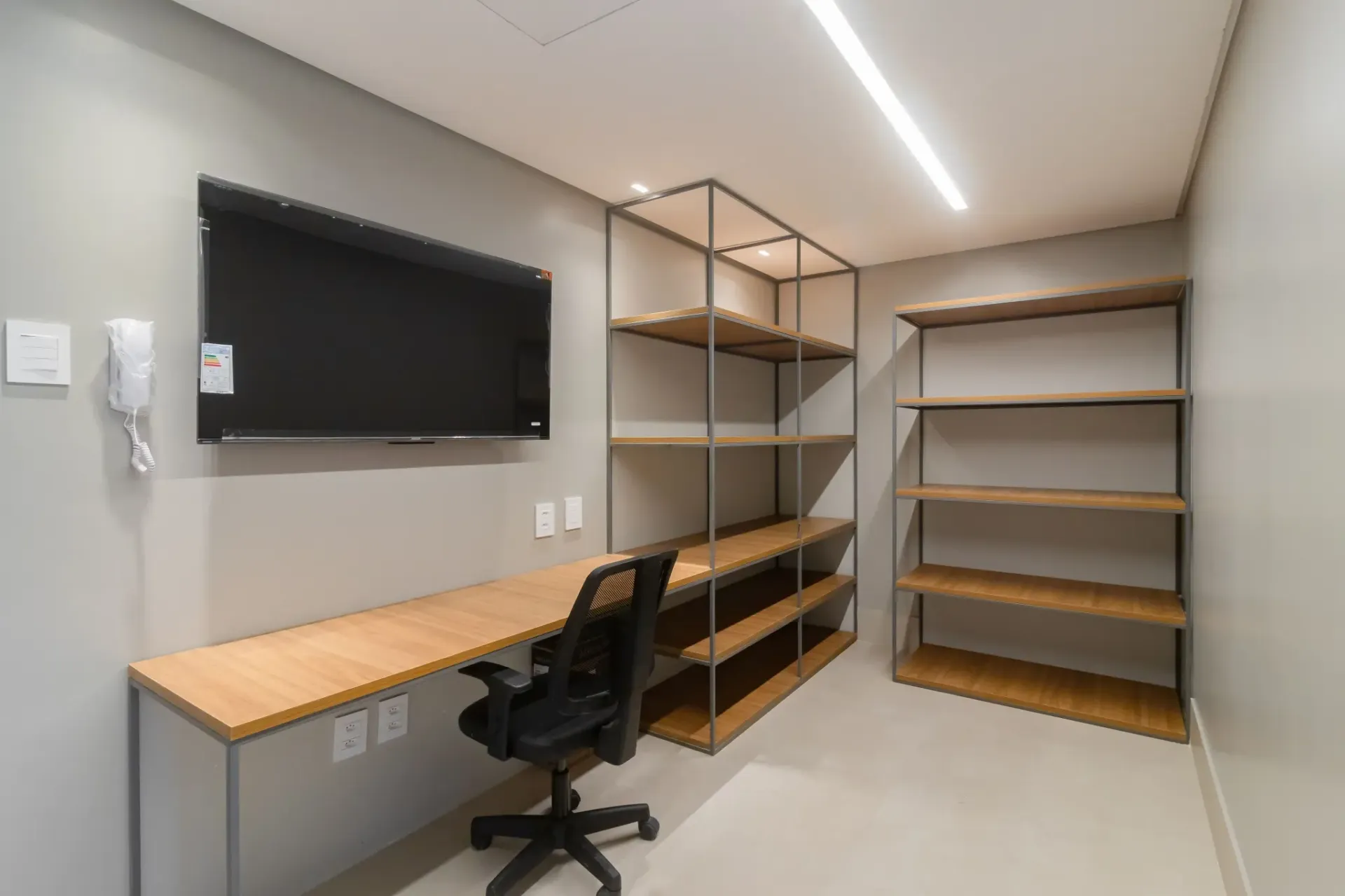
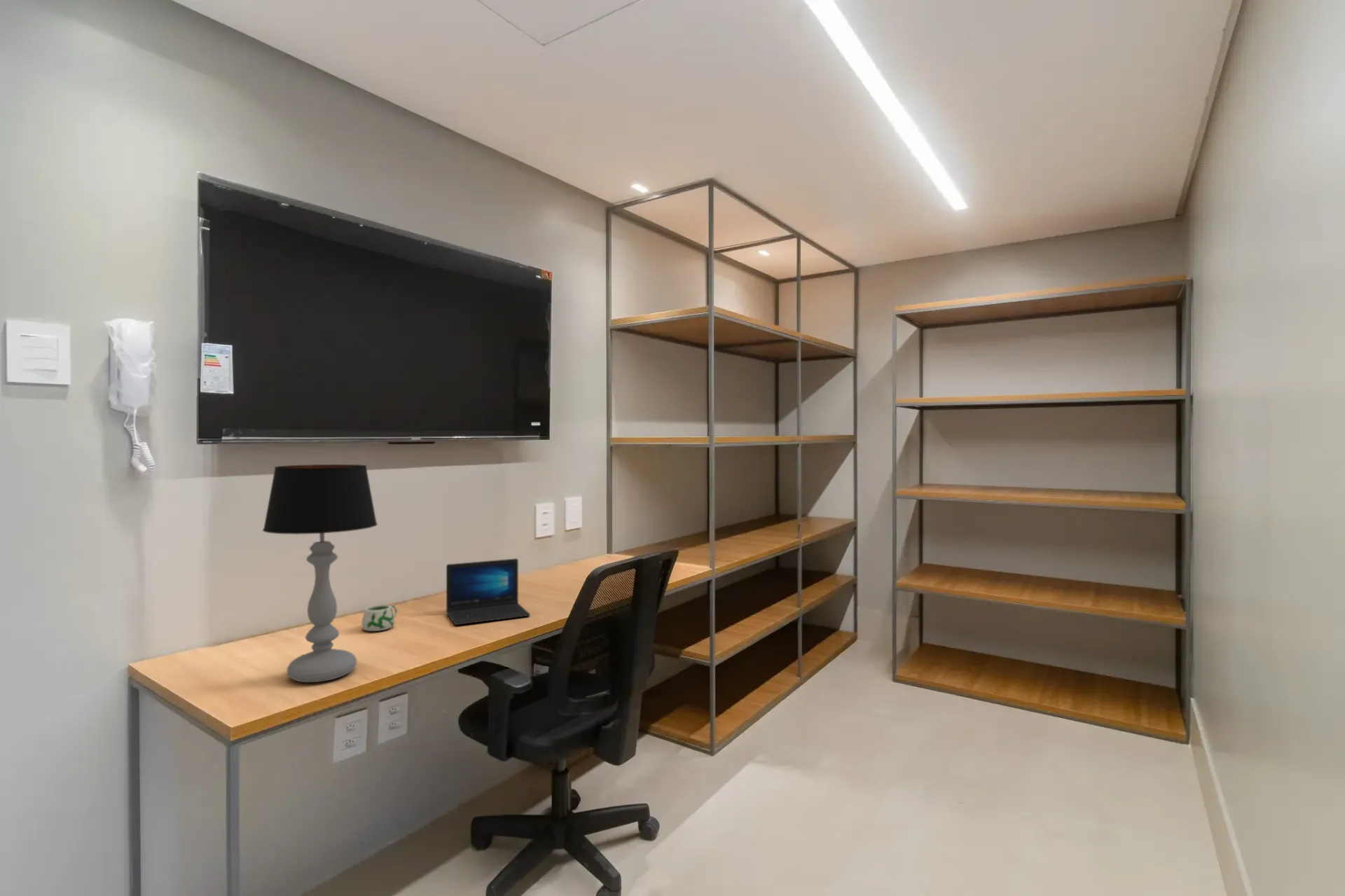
+ table lamp (322, 570)
+ laptop (488, 590)
+ mug (382, 616)
